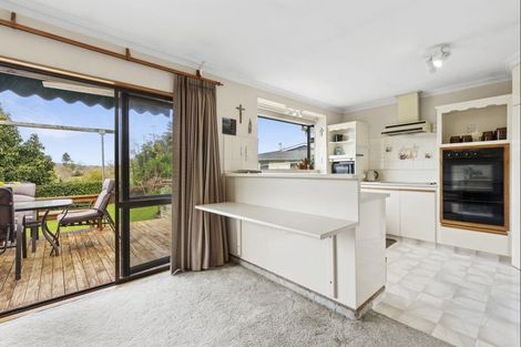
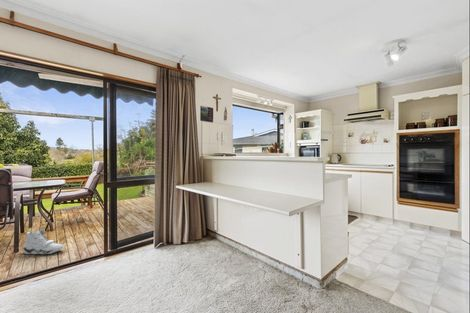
+ sneaker (43, 241)
